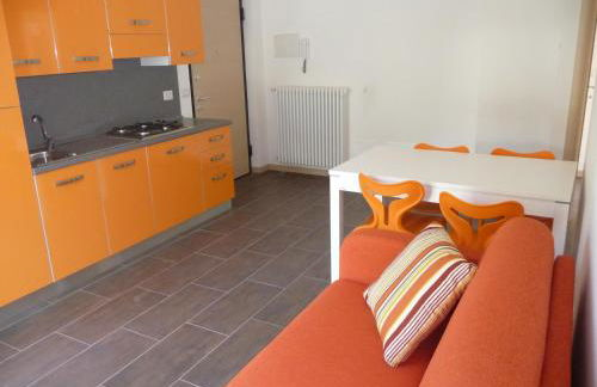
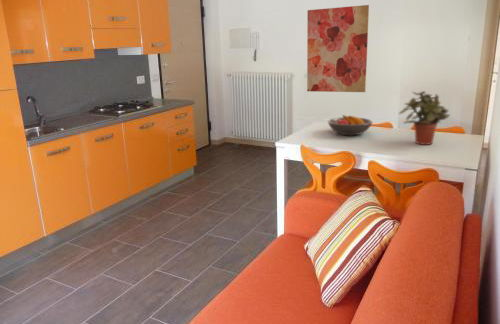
+ fruit bowl (349, 125)
+ wall art (336, 50)
+ potted plant (425, 117)
